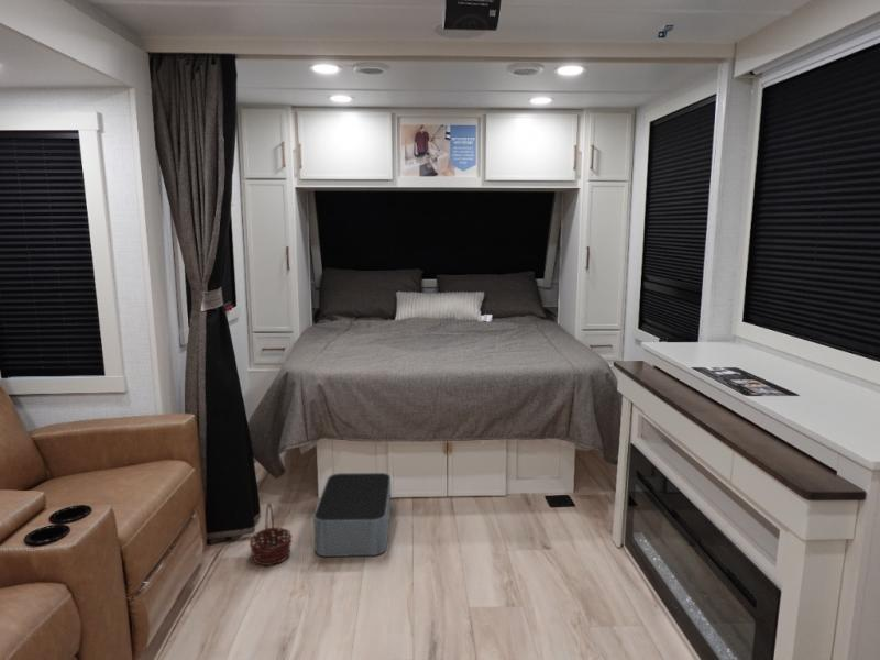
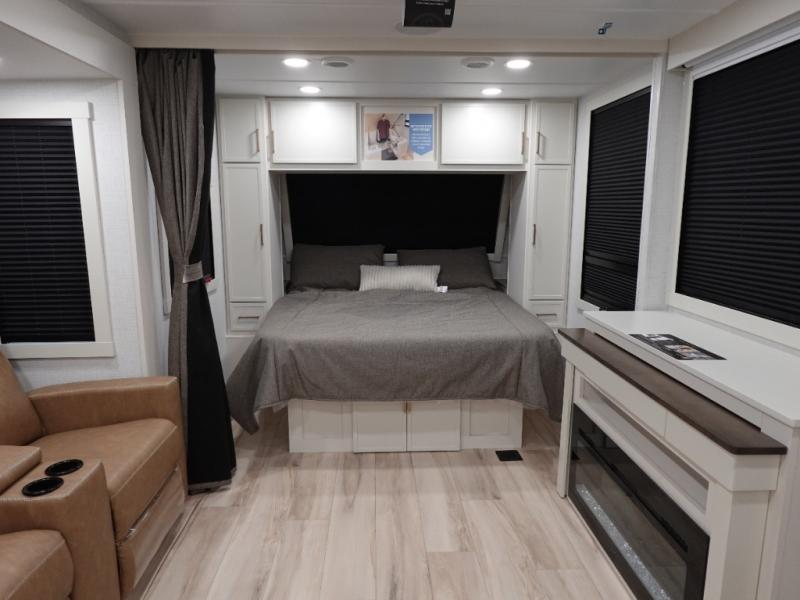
- storage bin (355, 510)
- basket (270, 530)
